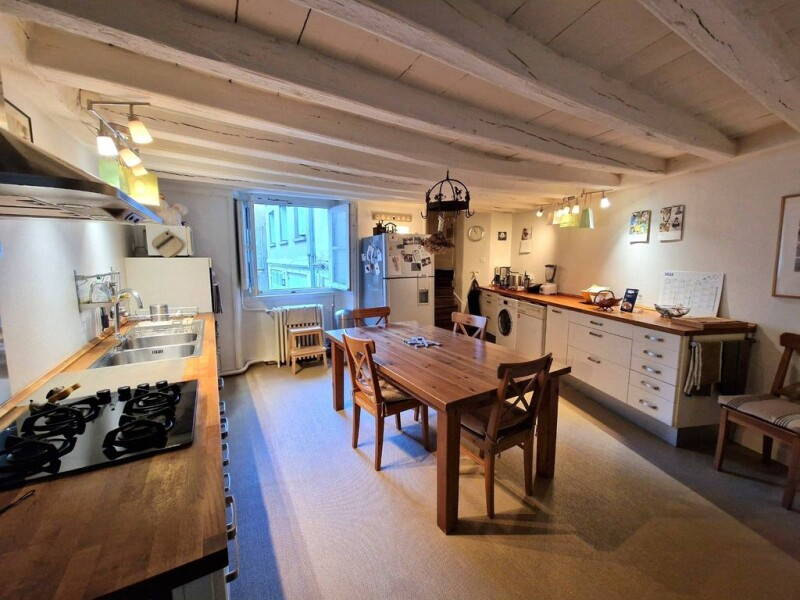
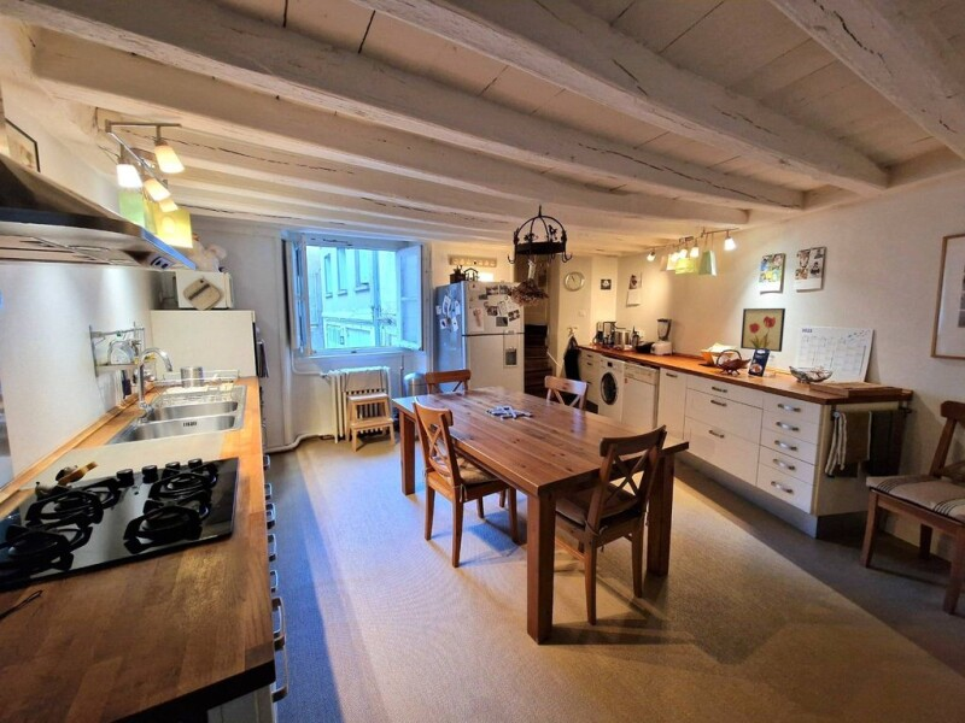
+ wall art (762, 329)
